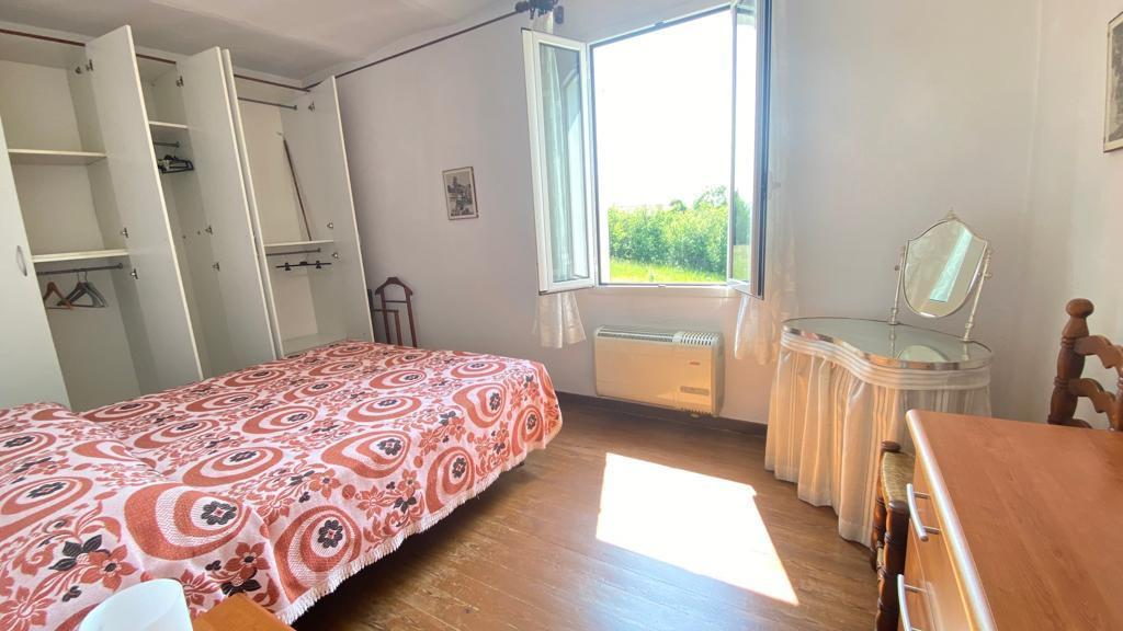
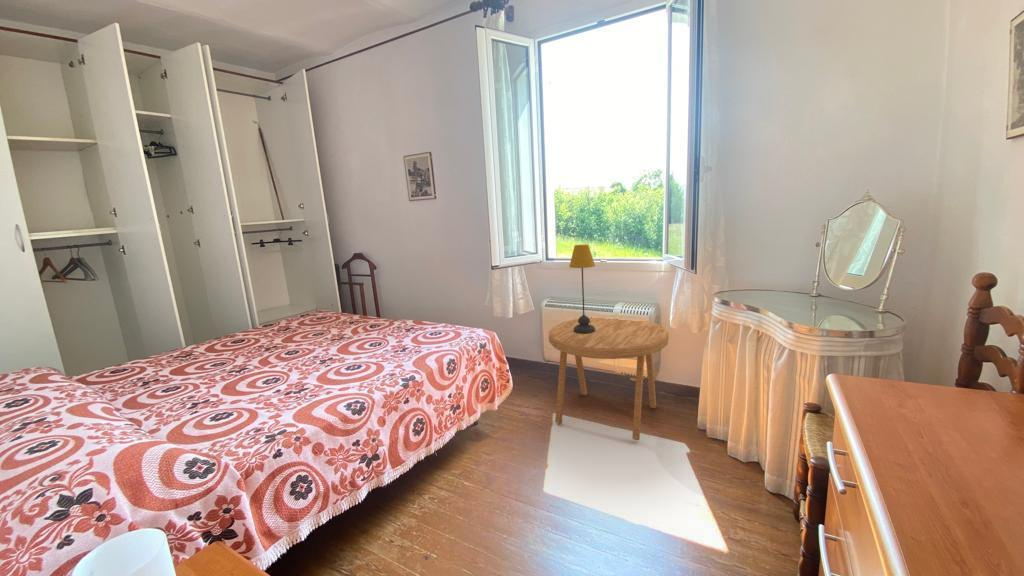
+ side table (607, 358)
+ table lamp (582, 288)
